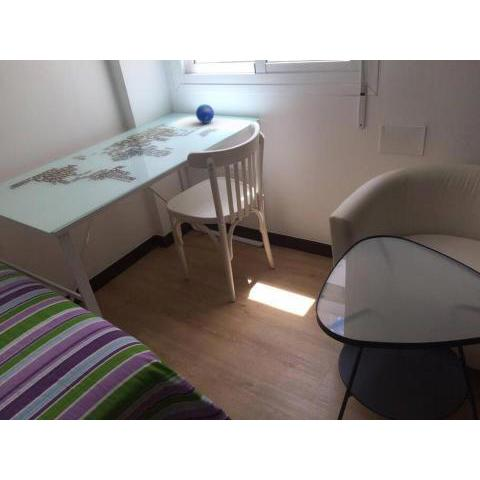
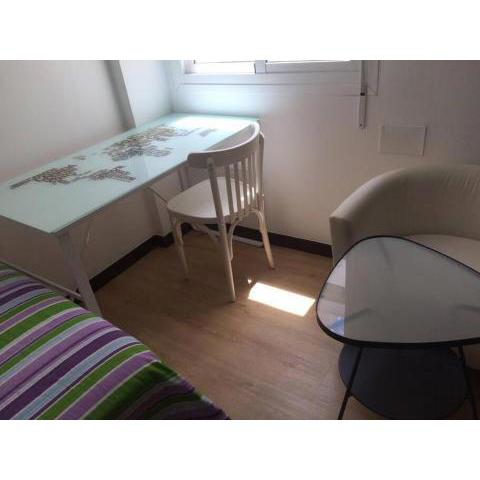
- decorative orb (205, 113)
